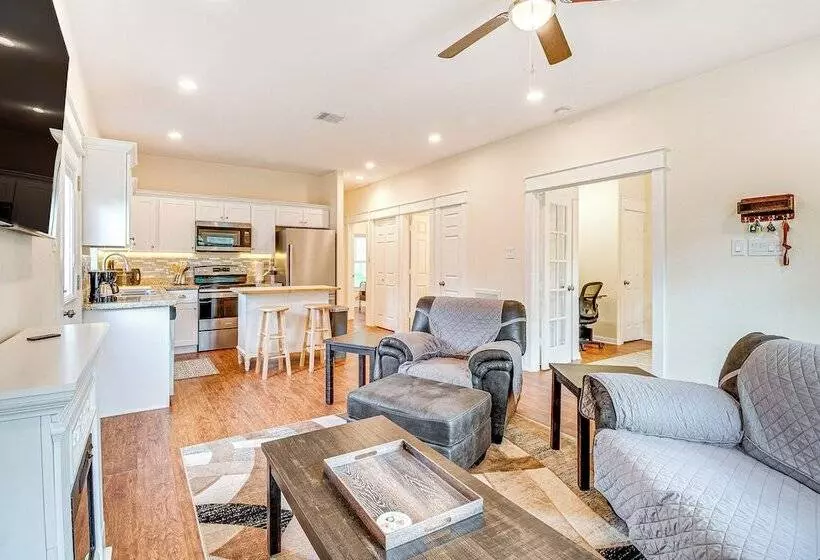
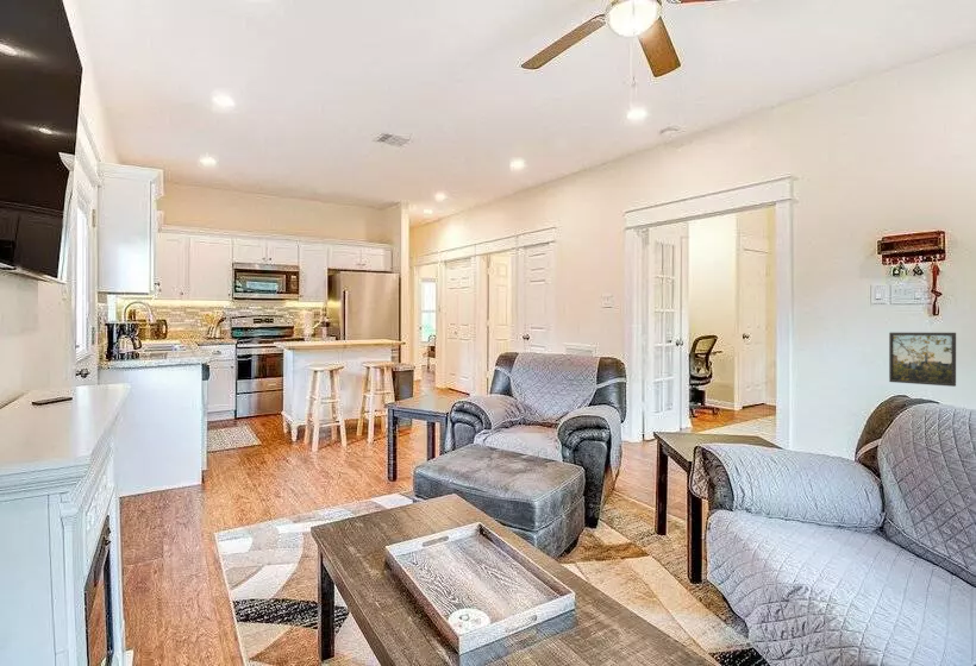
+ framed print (921, 358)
